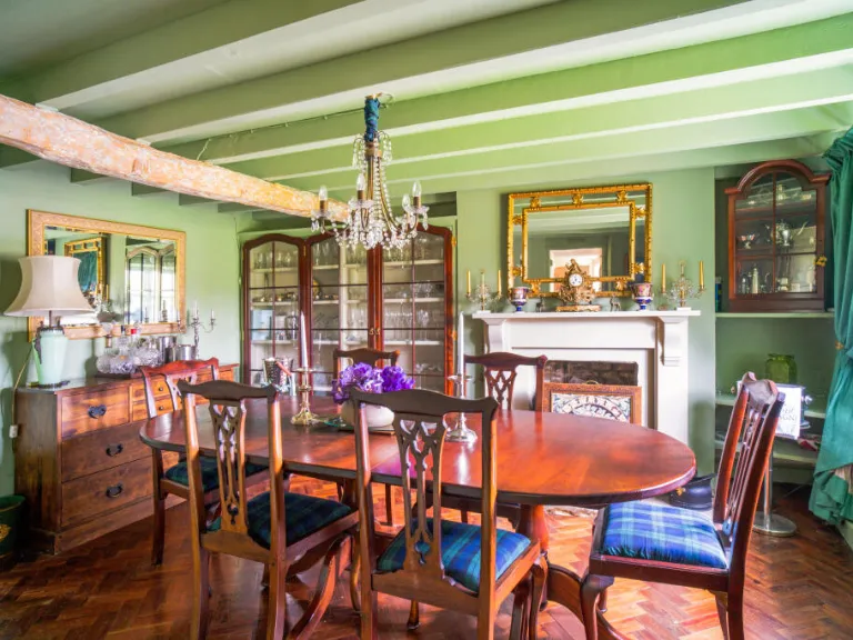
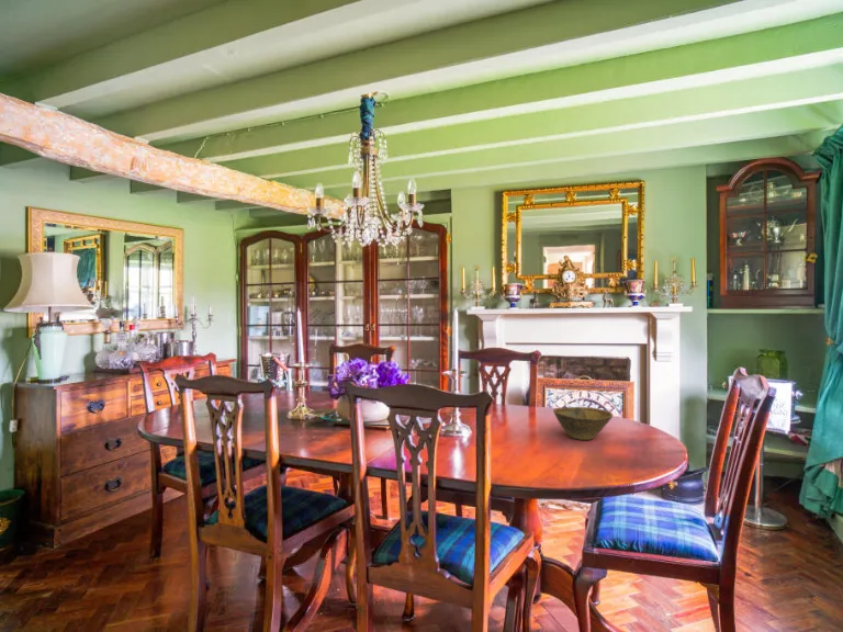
+ bowl (582, 424)
